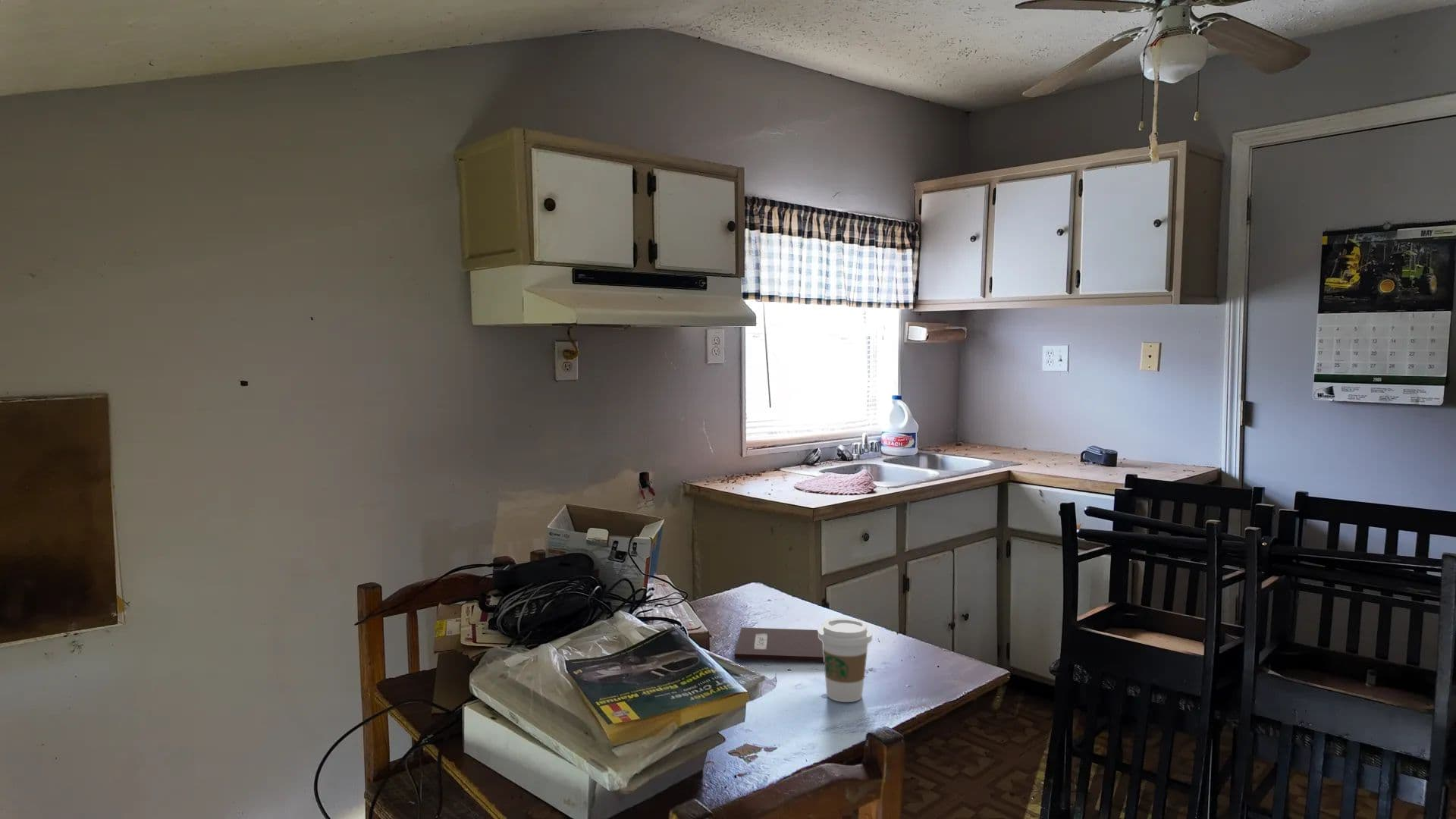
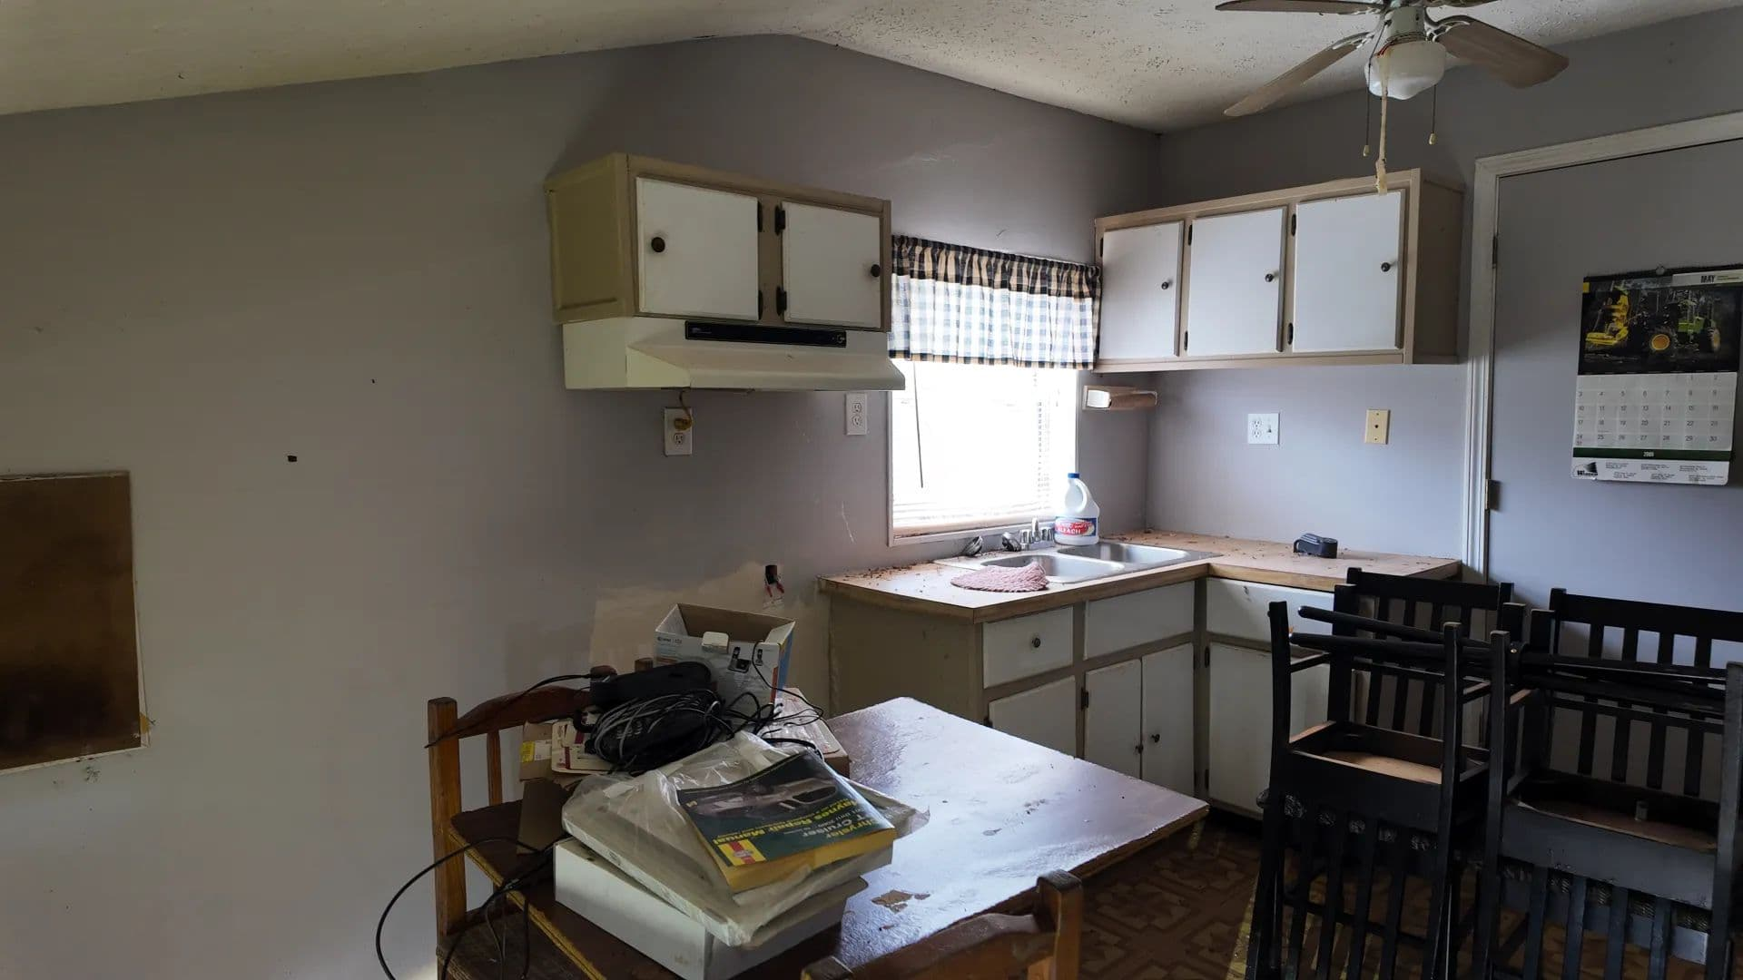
- notebook (792, 644)
- coffee cup (845, 659)
